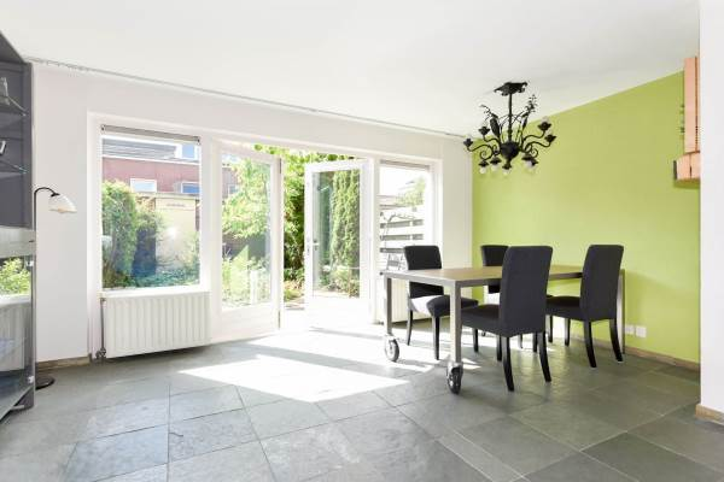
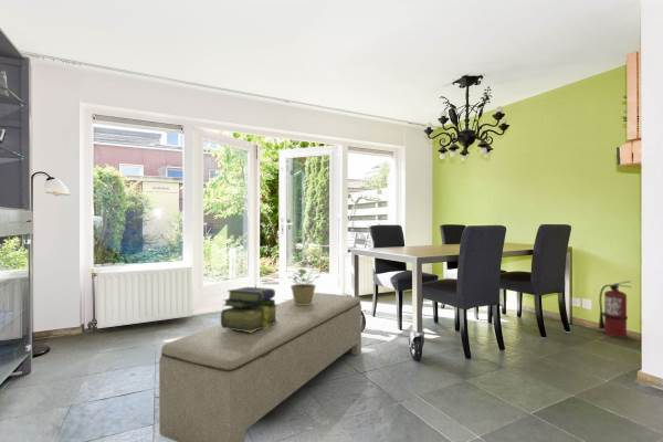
+ bench (284, 348)
+ potted plant (303, 283)
+ fire extinguisher (614, 306)
+ stack of books (250, 305)
